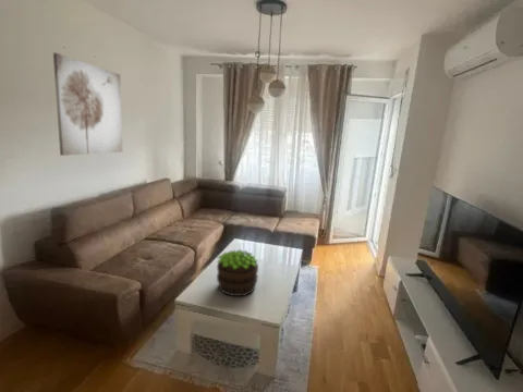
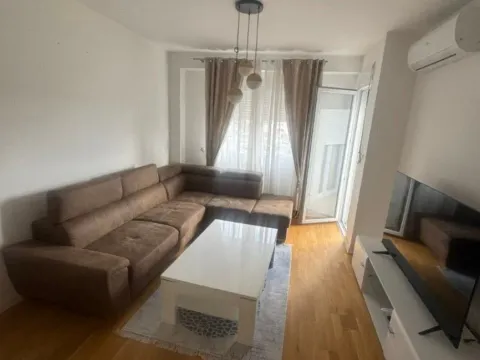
- wall art (93, 110)
- potted plant (238, 269)
